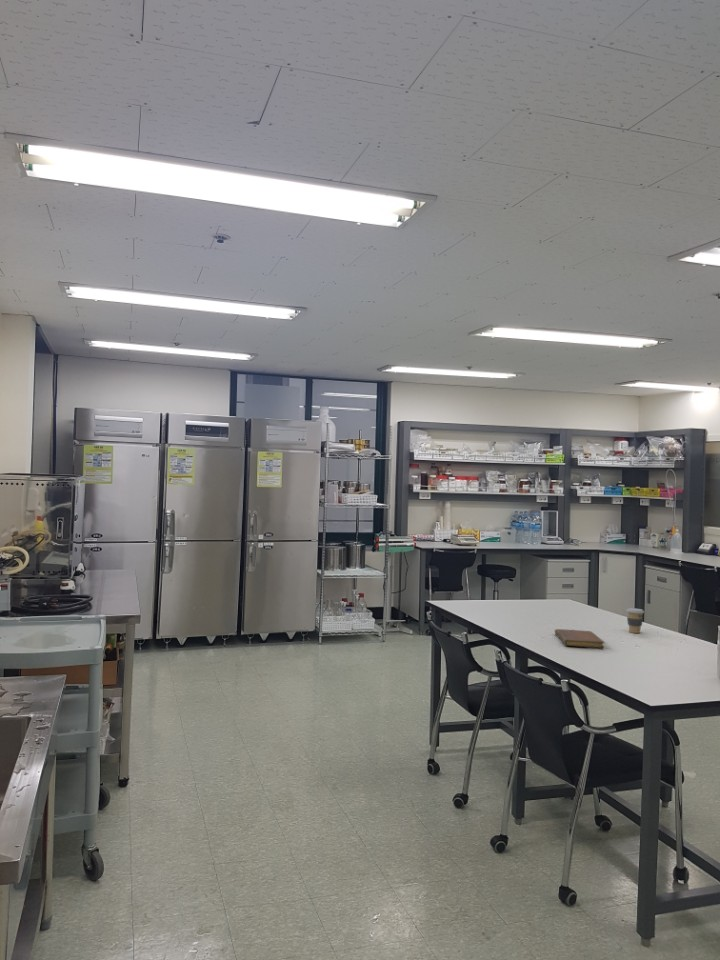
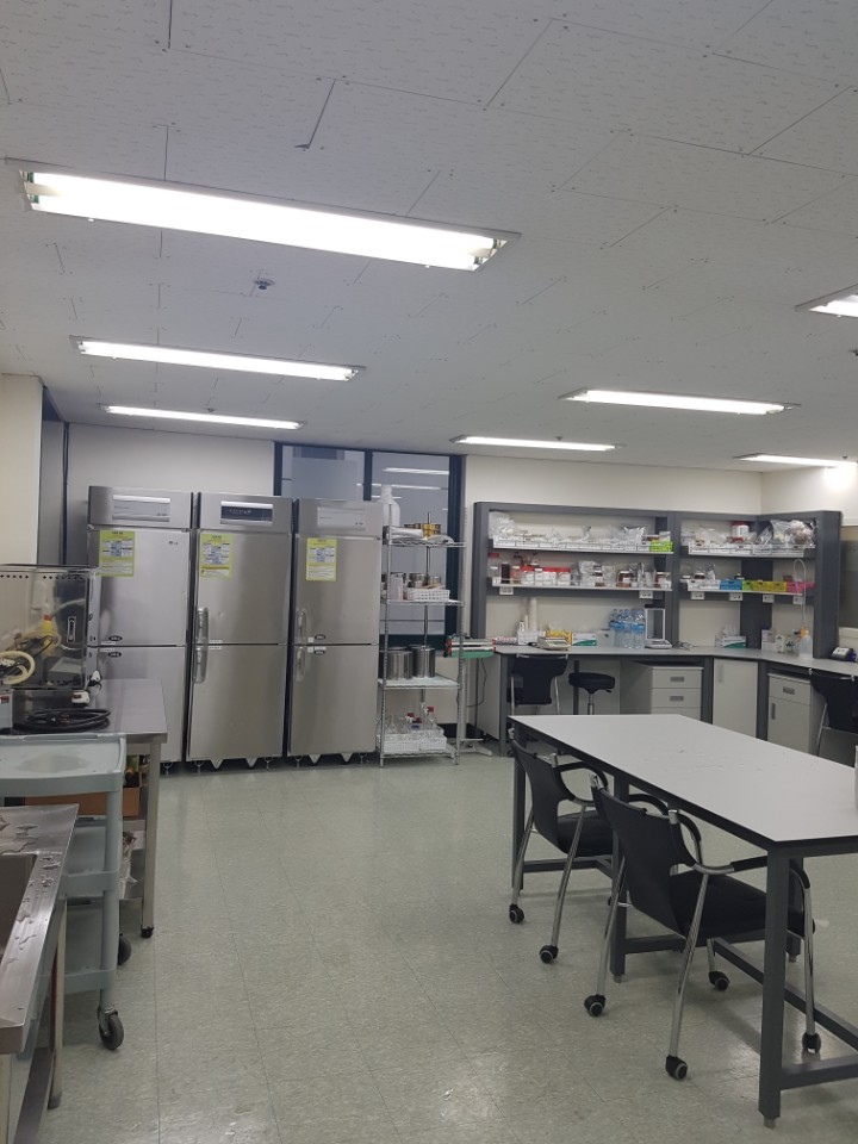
- coffee cup (634, 620)
- notebook (578, 638)
